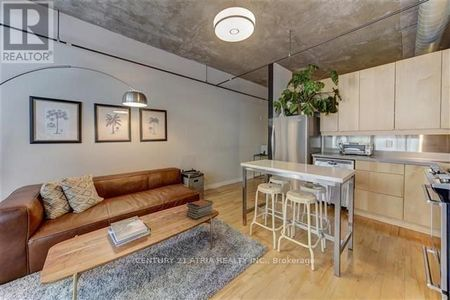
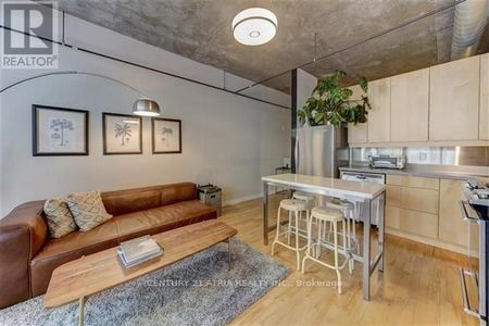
- book stack (200, 208)
